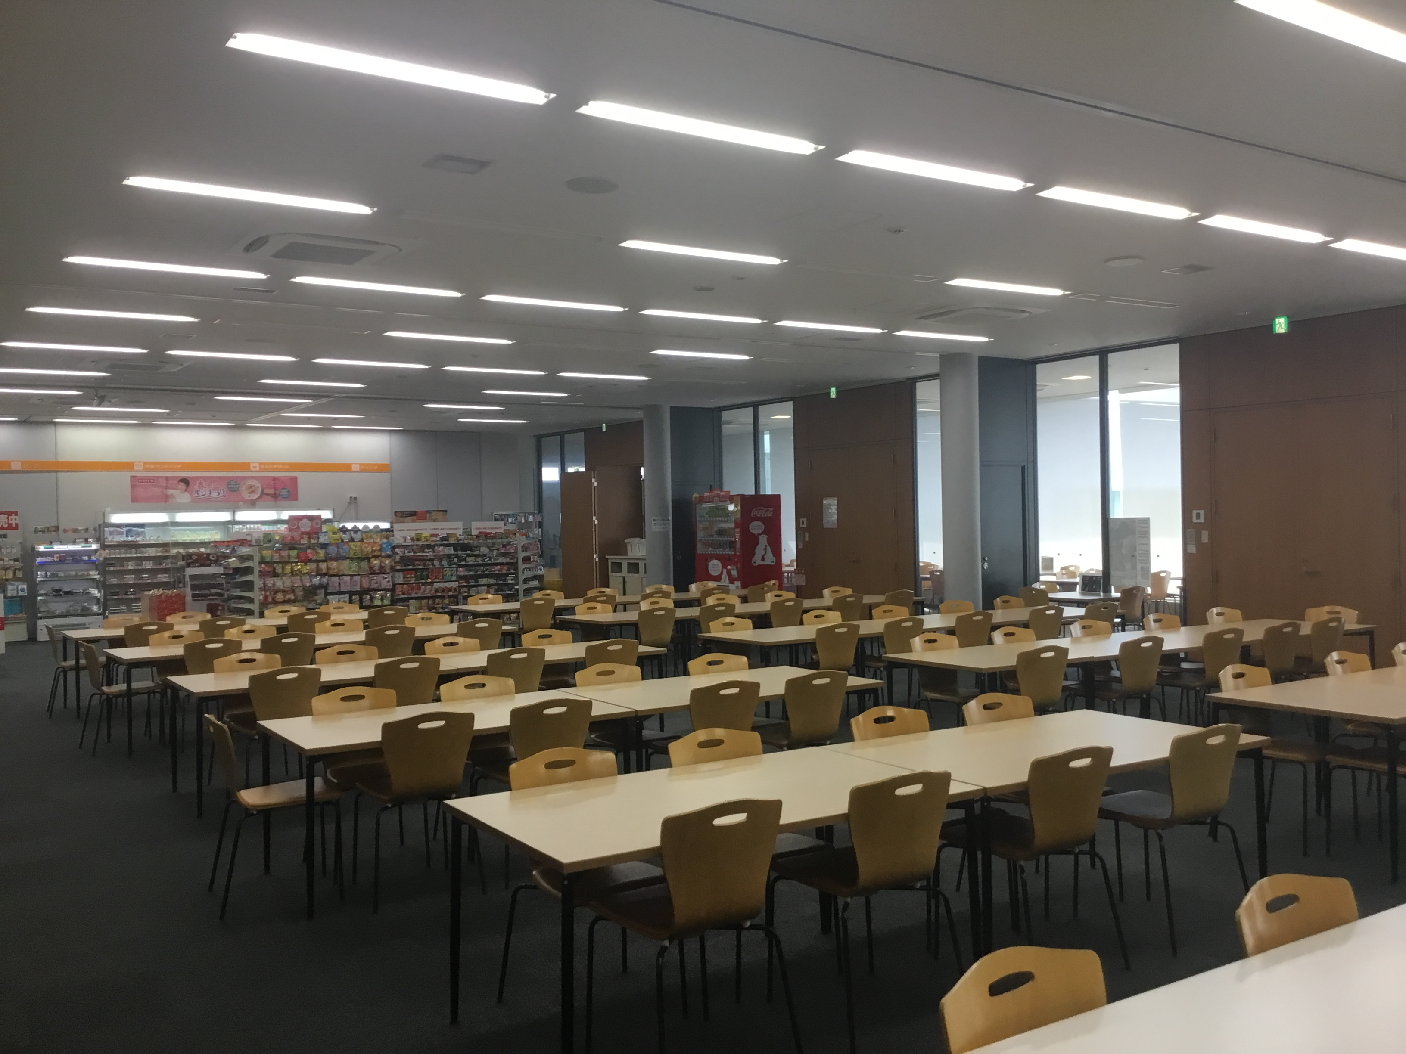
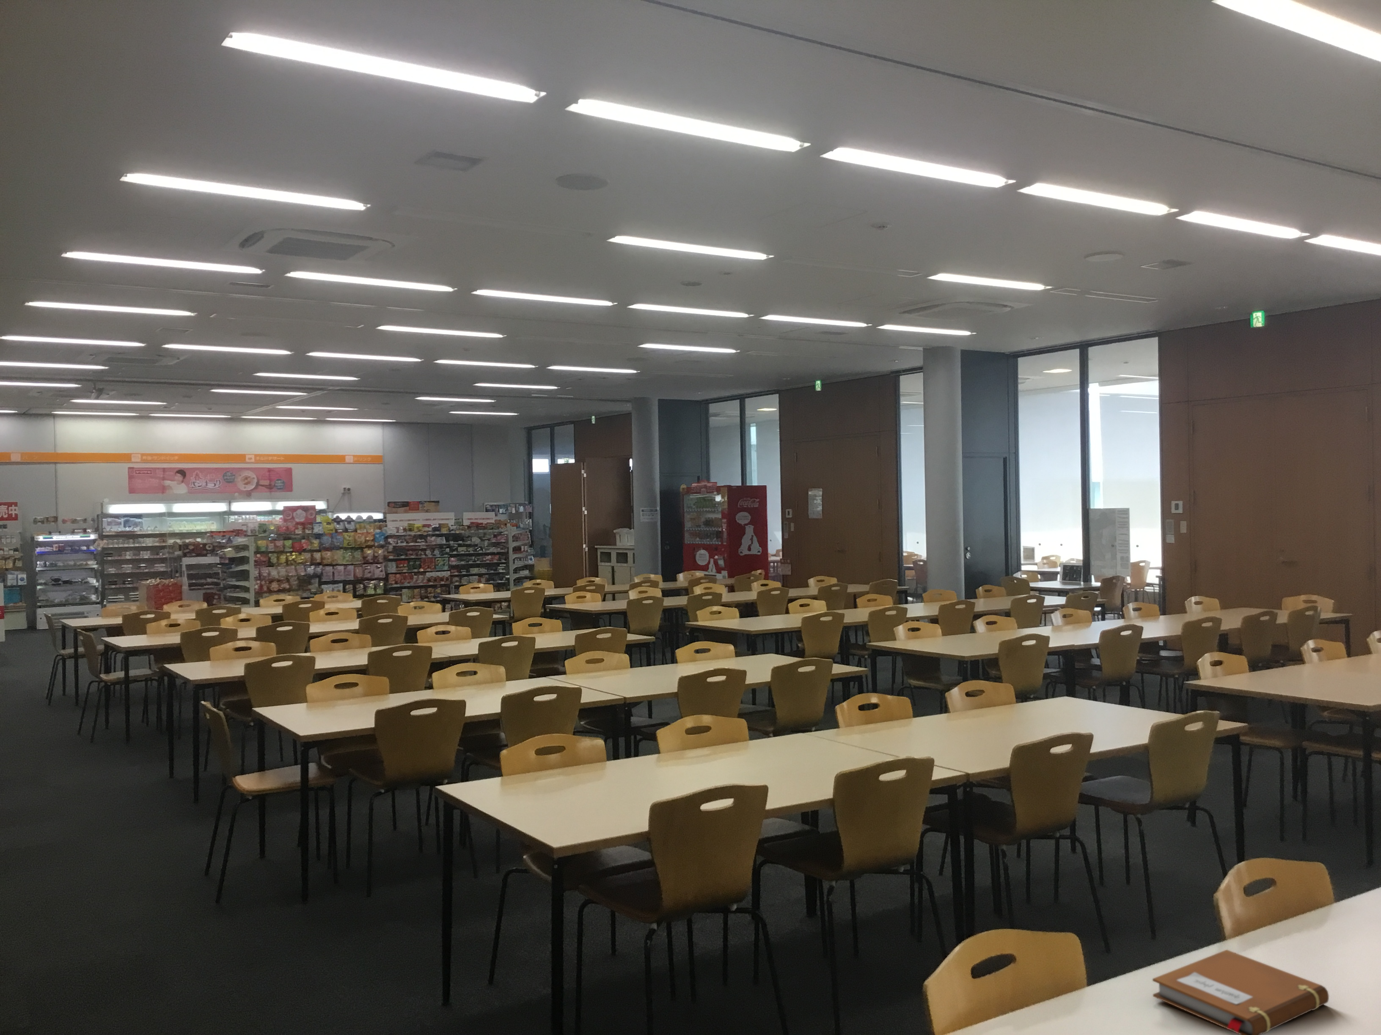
+ notebook (1237, 994)
